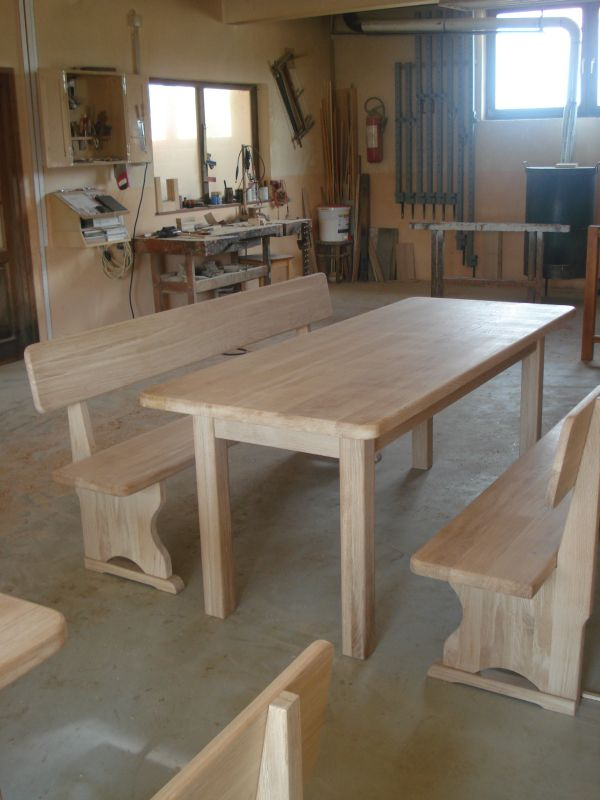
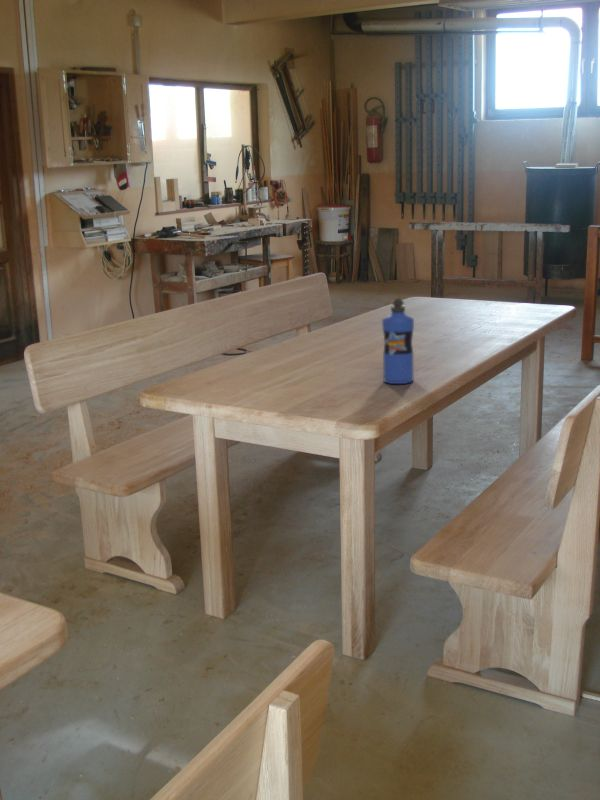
+ water bottle (398, 340)
